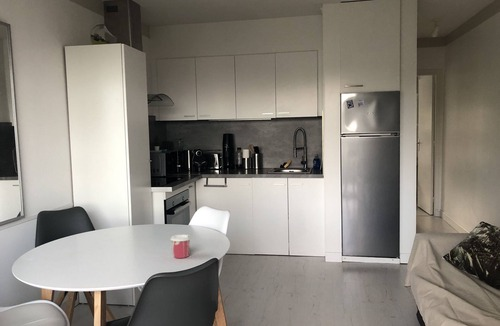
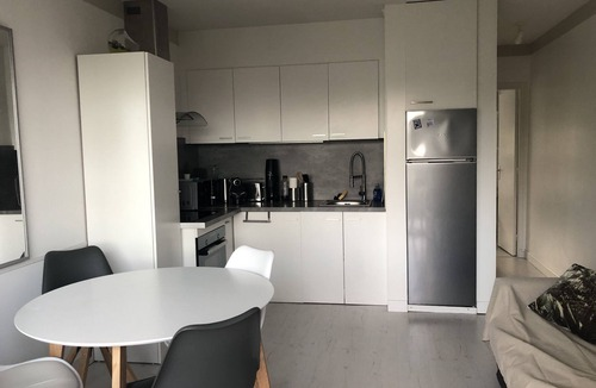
- cup (181, 246)
